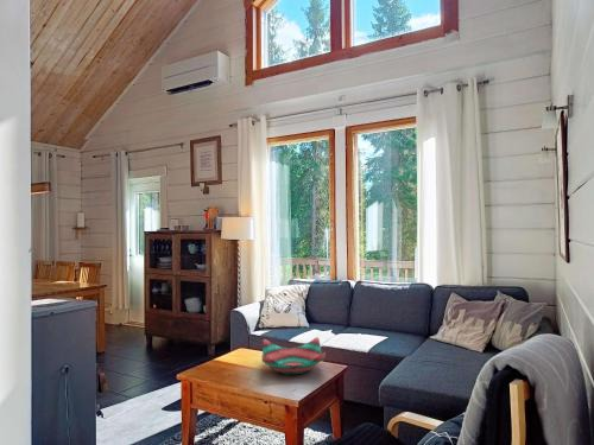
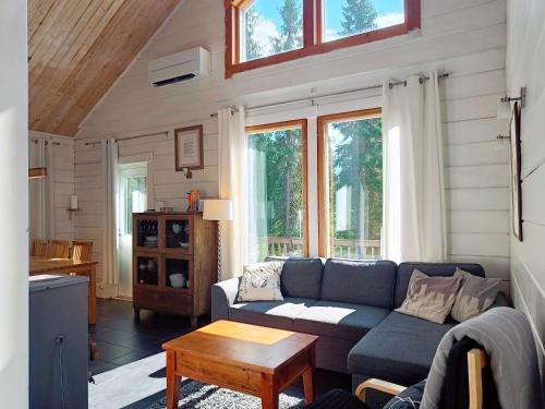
- decorative bowl (292, 357)
